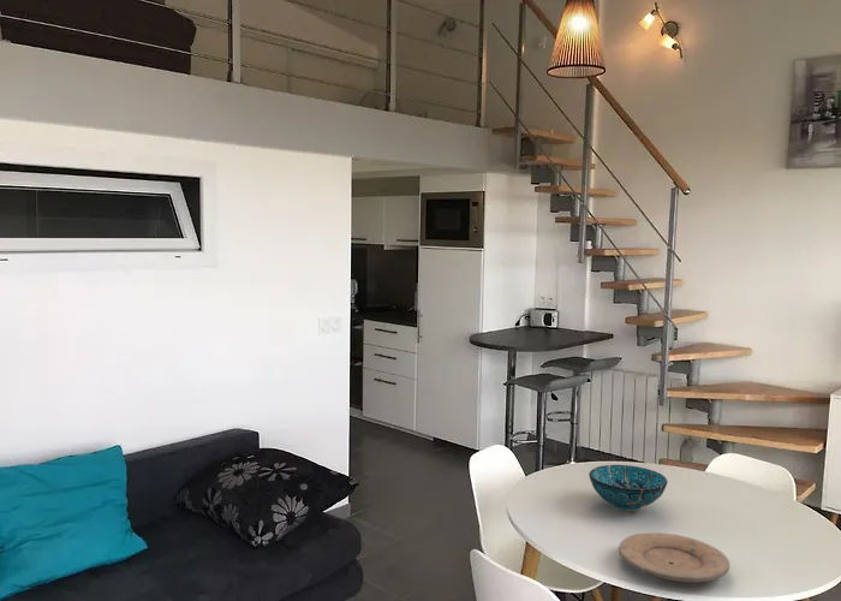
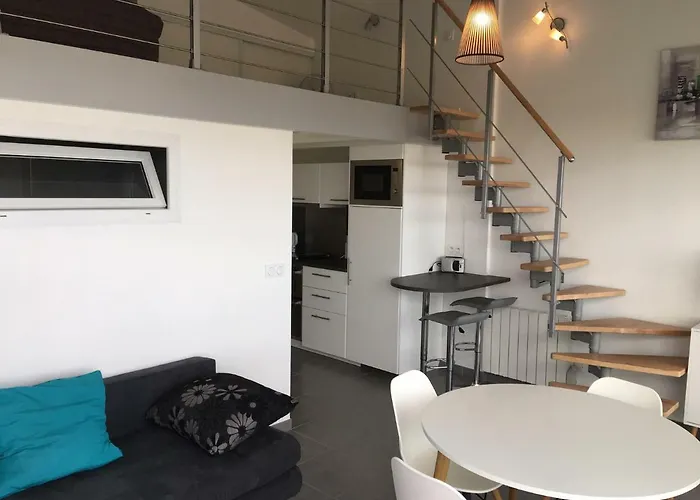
- plate (672, 559)
- decorative bowl (627, 490)
